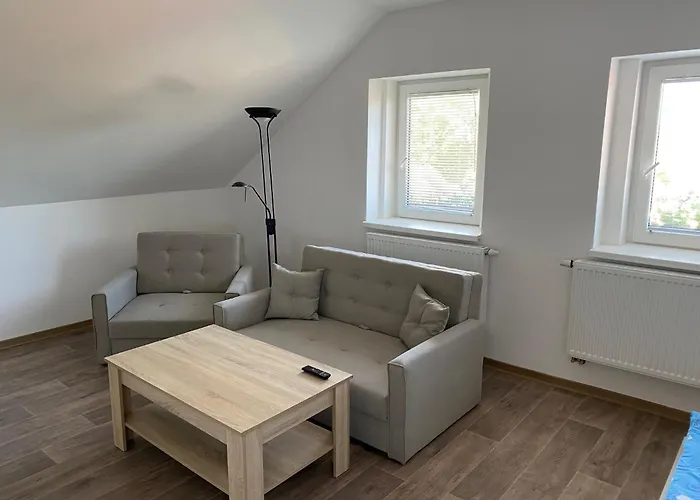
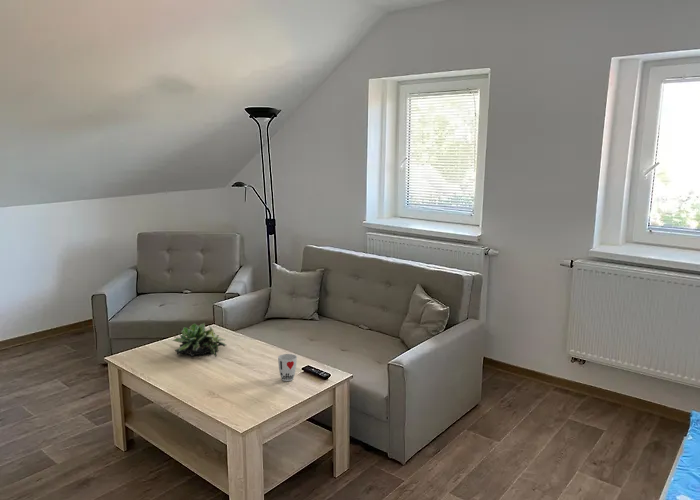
+ succulent plant (200, 337)
+ cup (287, 367)
